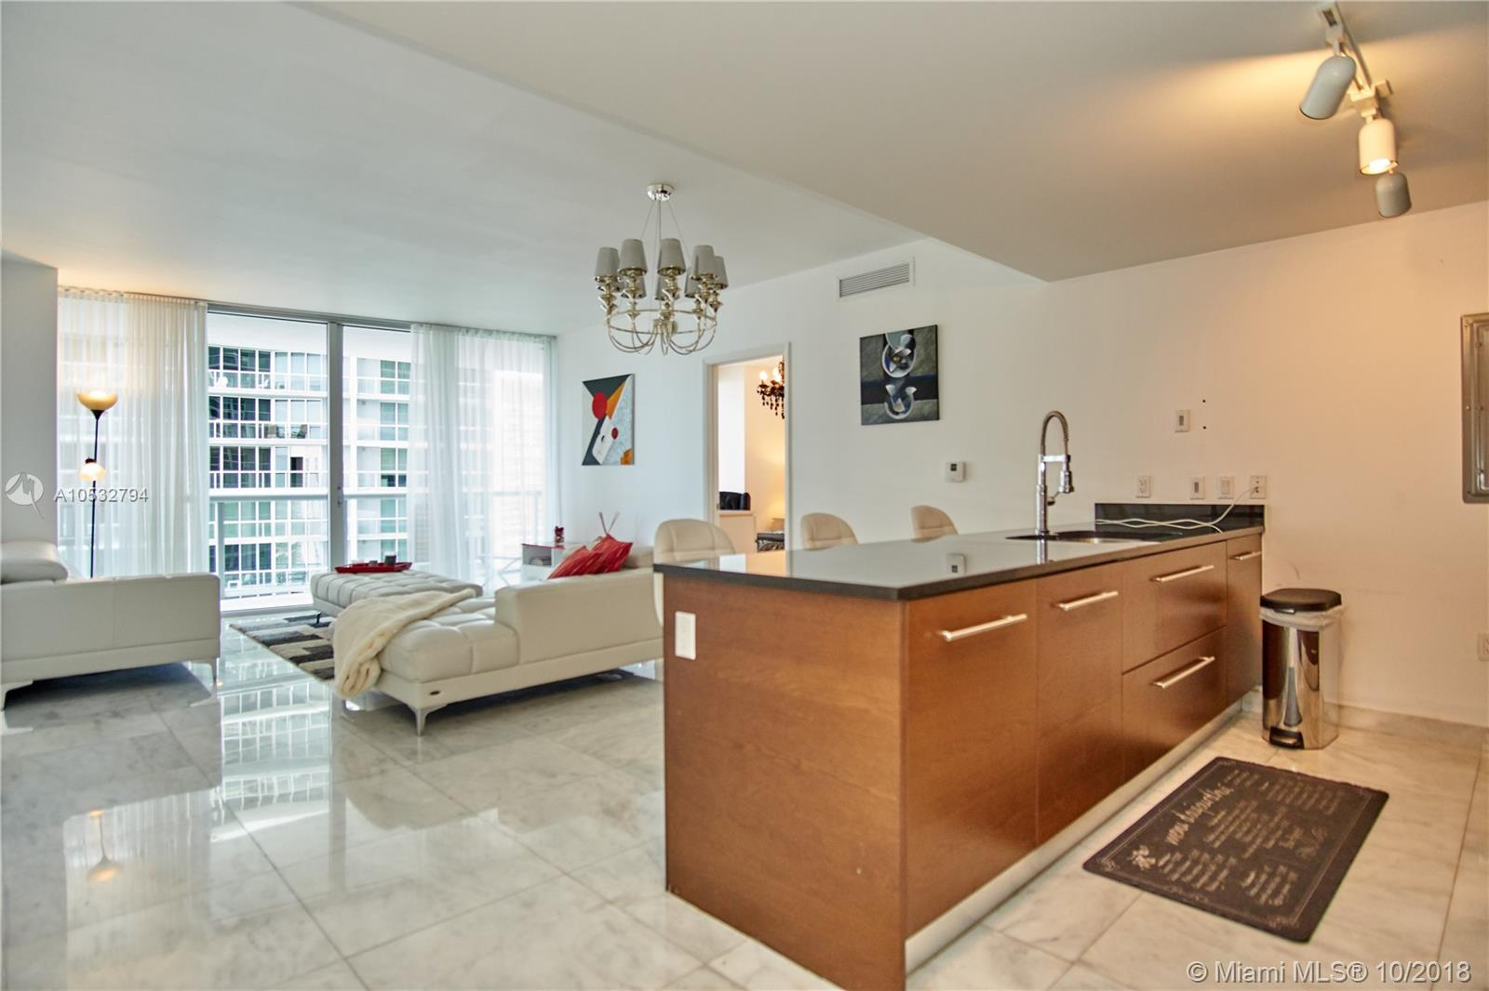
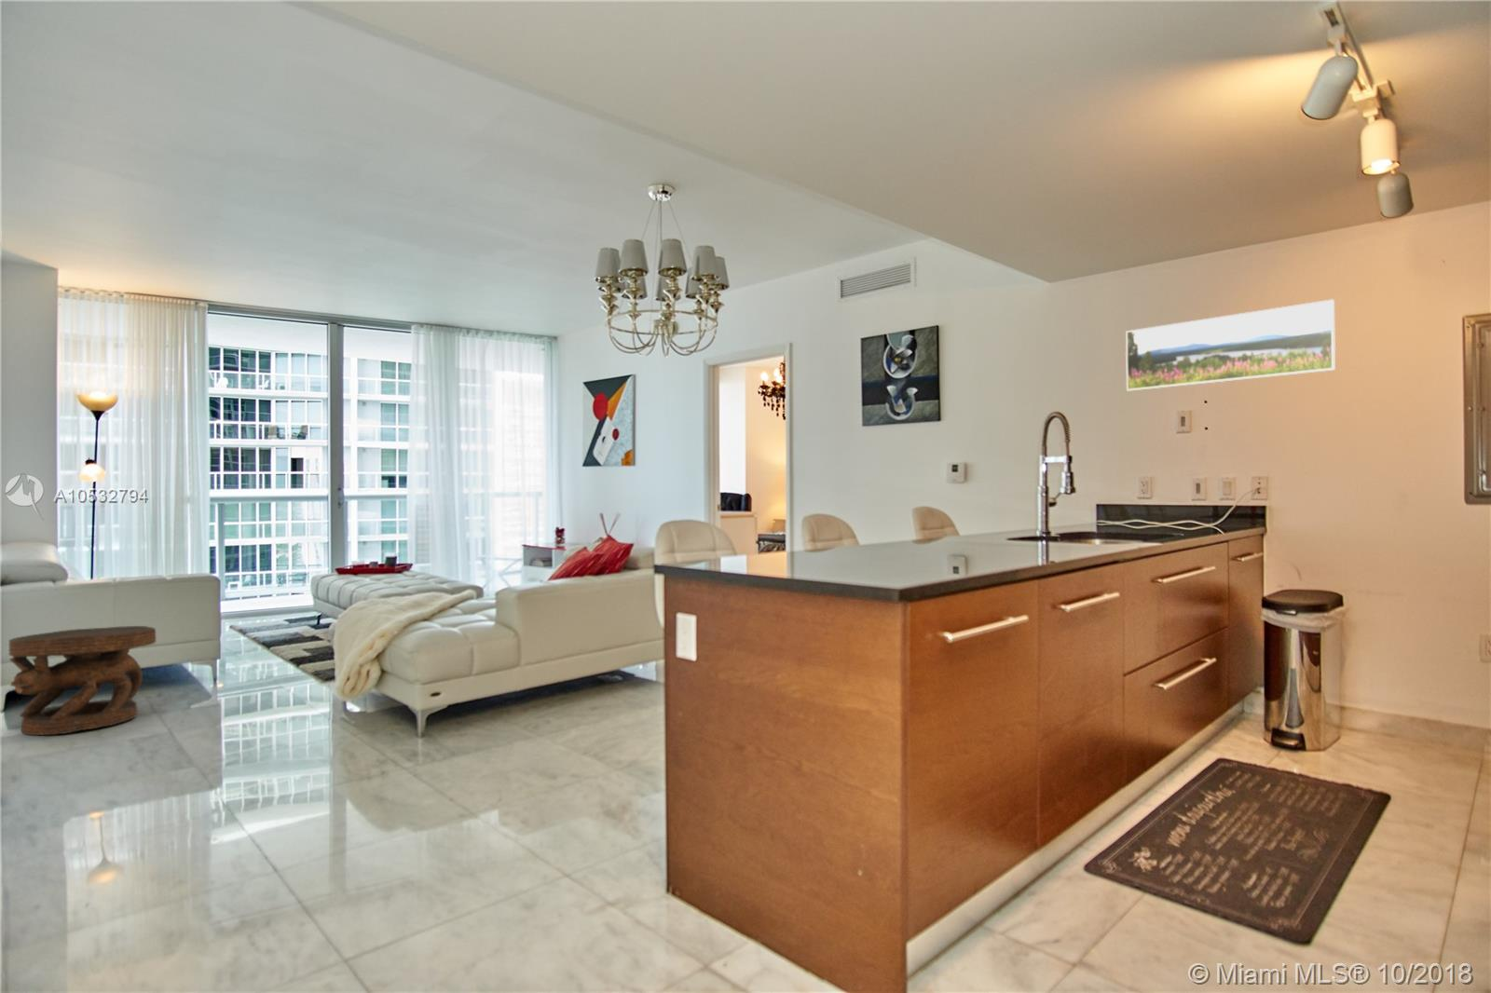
+ side table (82, 676)
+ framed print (1222, 348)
